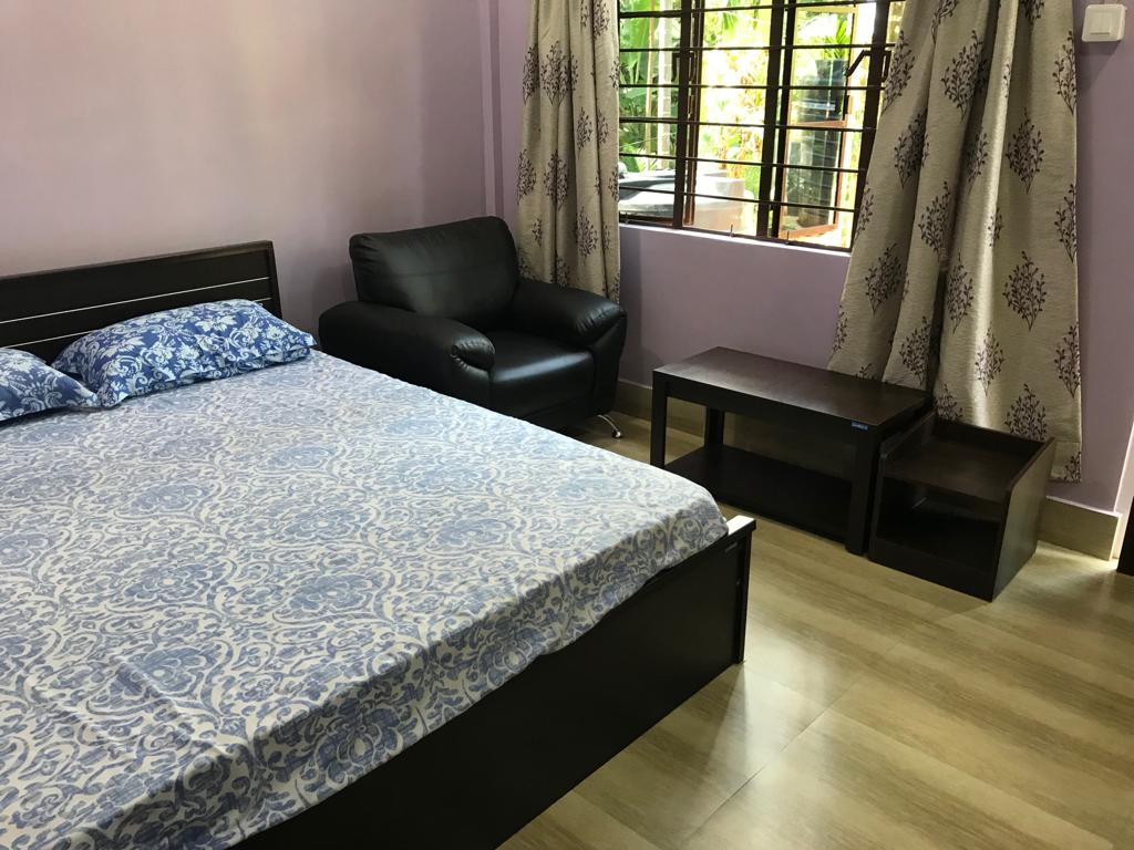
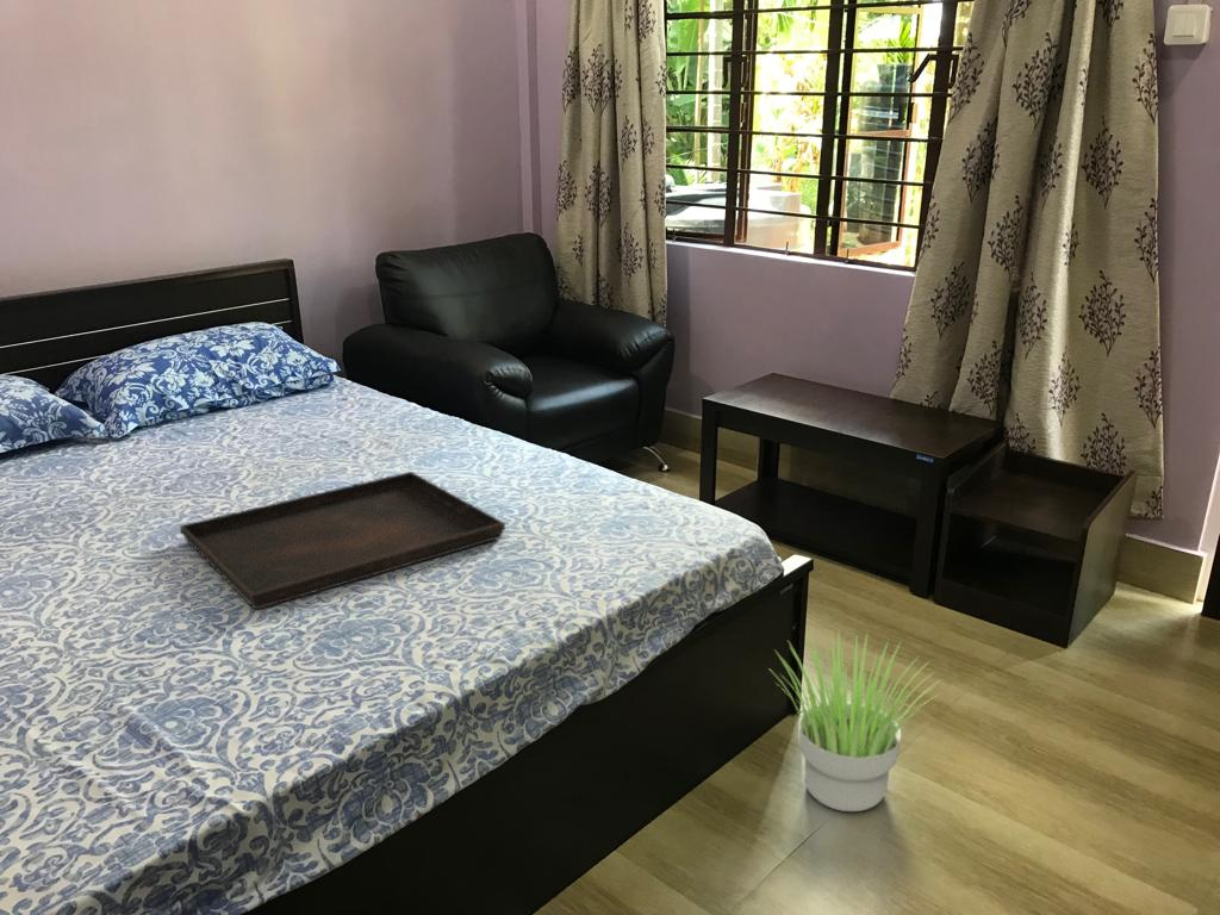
+ potted plant (849, 732)
+ serving tray (343, 531)
